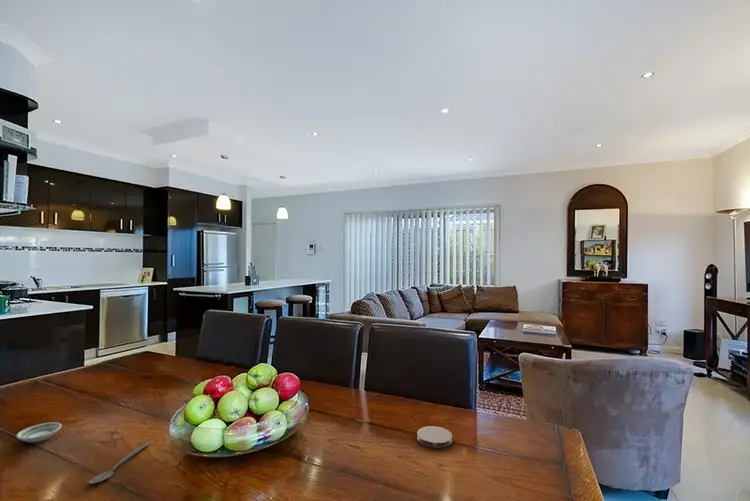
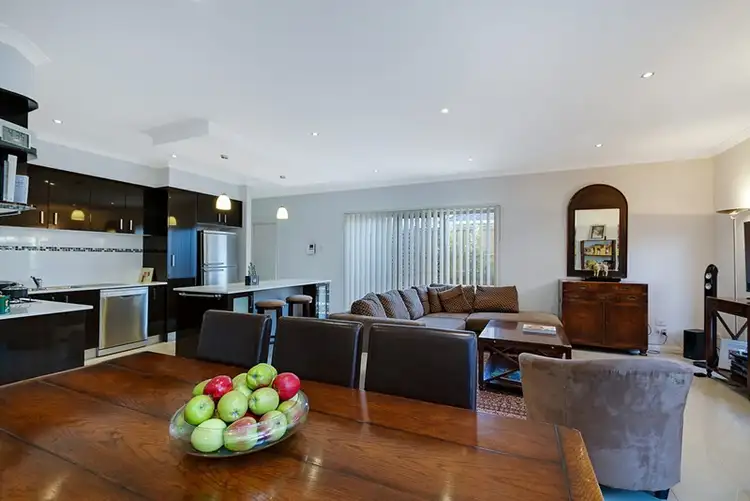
- spoon (122, 461)
- coaster (434, 436)
- saucer (39, 433)
